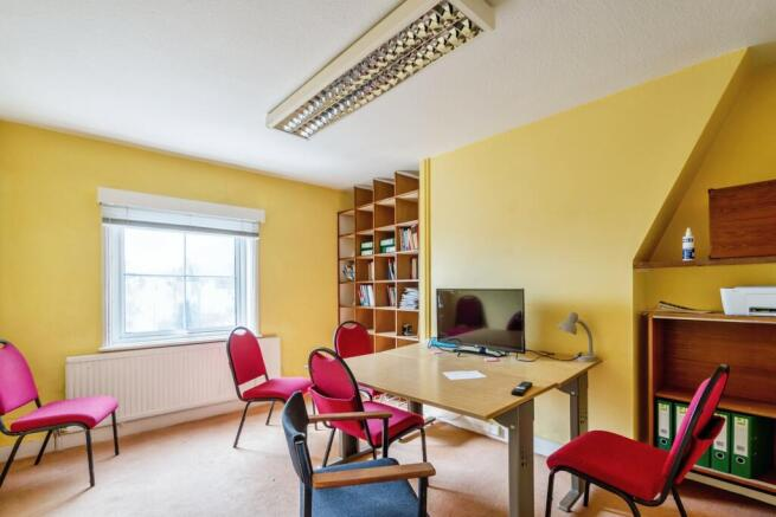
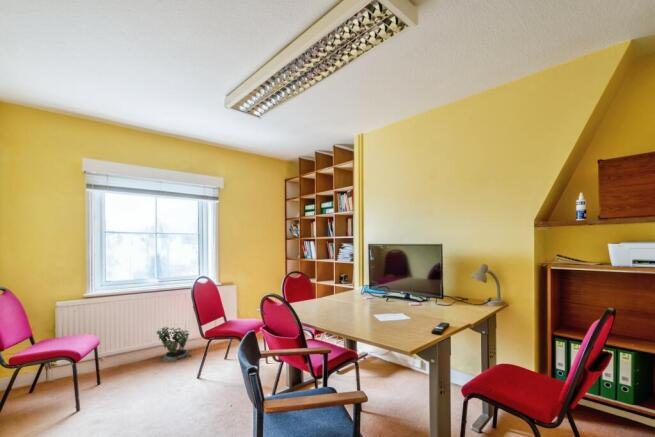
+ potted plant (173, 341)
